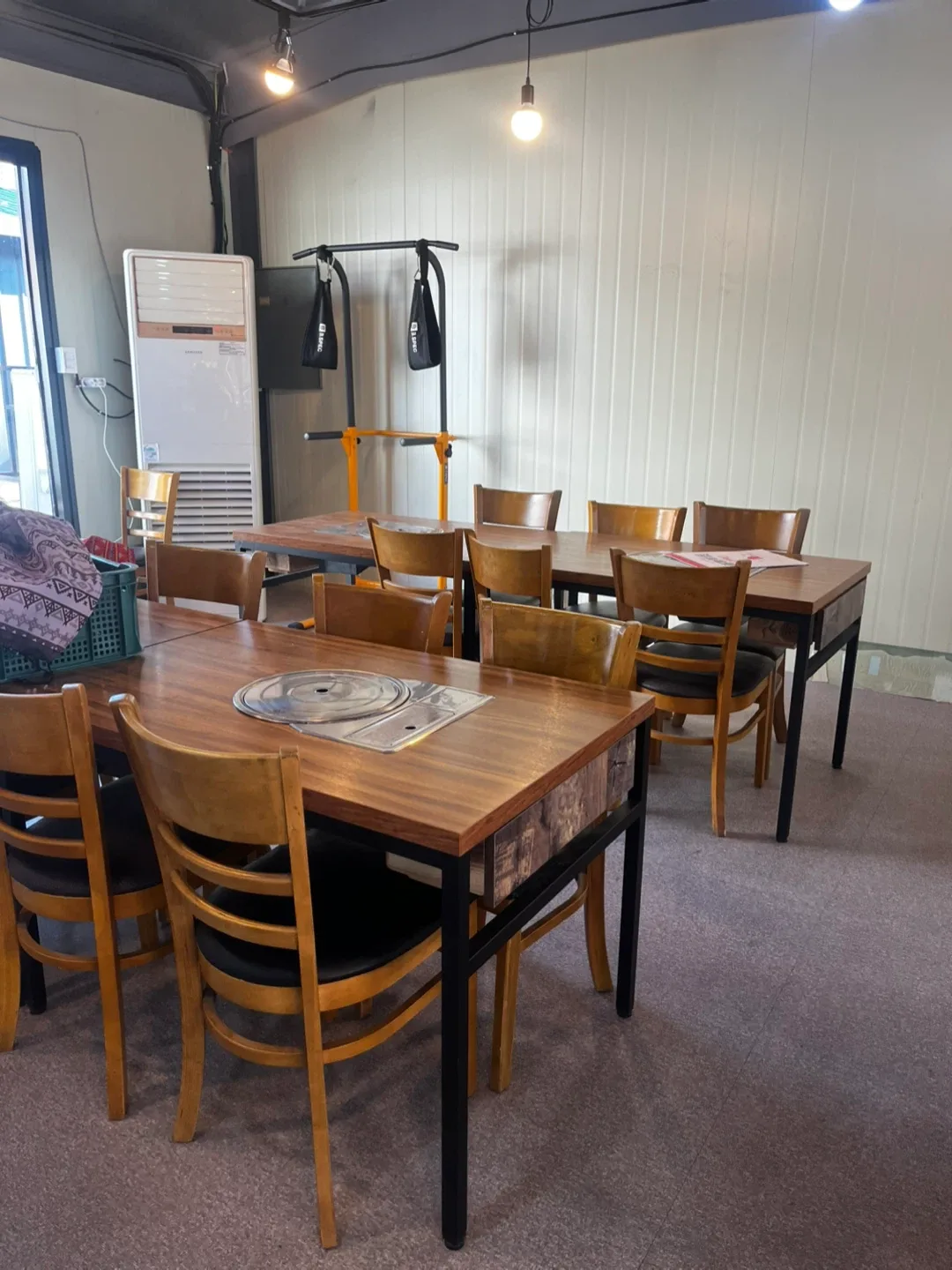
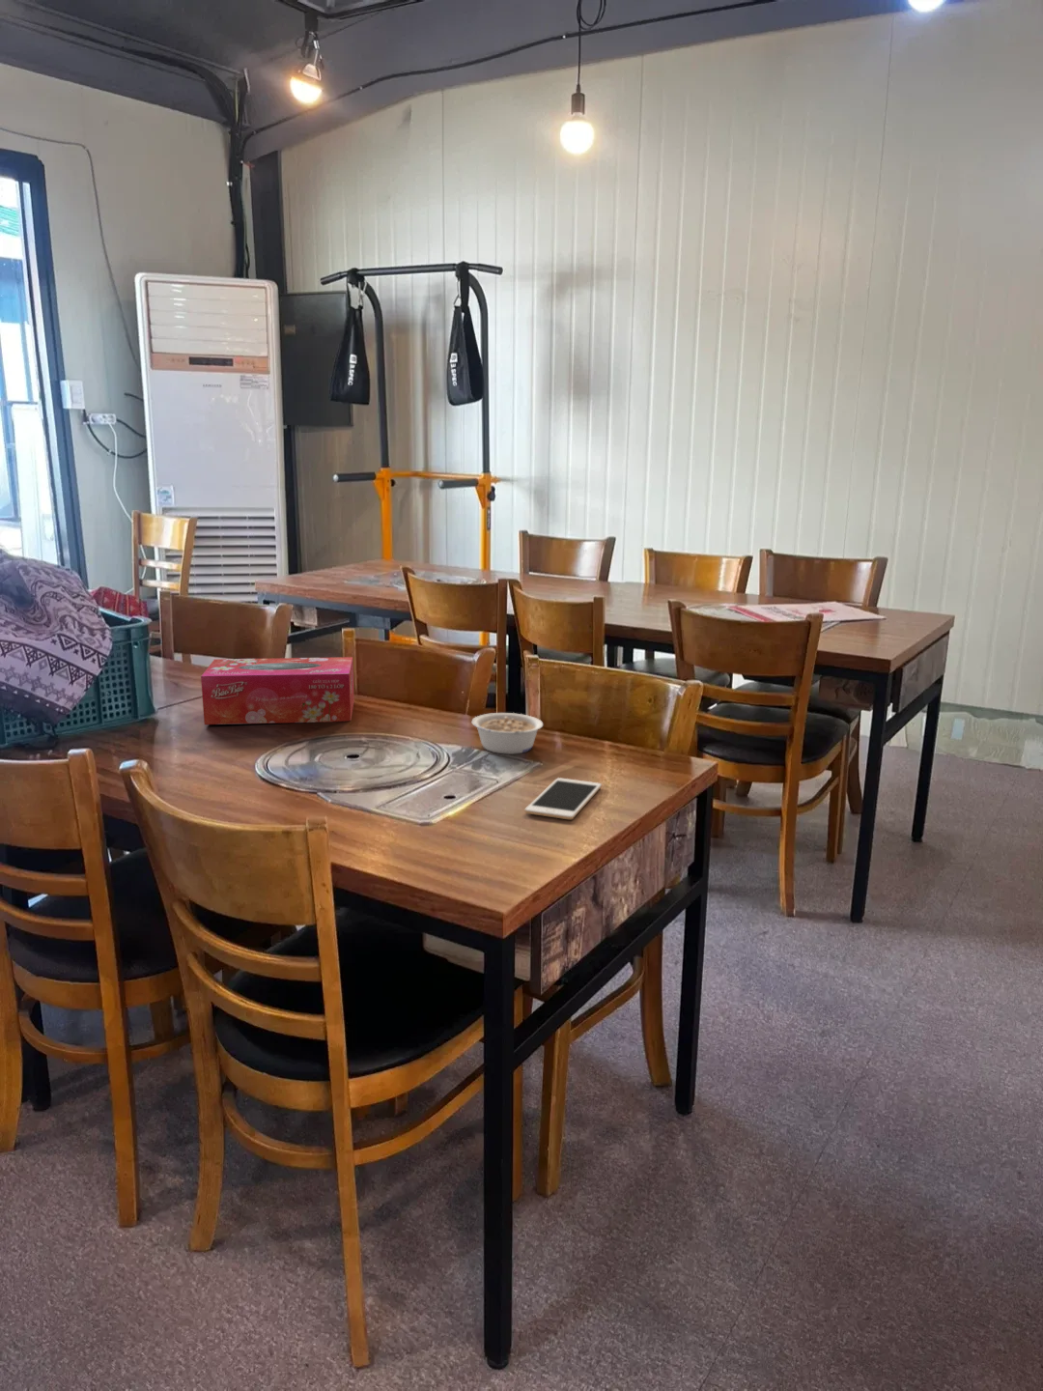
+ tissue box (282, 690)
+ cell phone (564, 797)
+ legume (509, 733)
